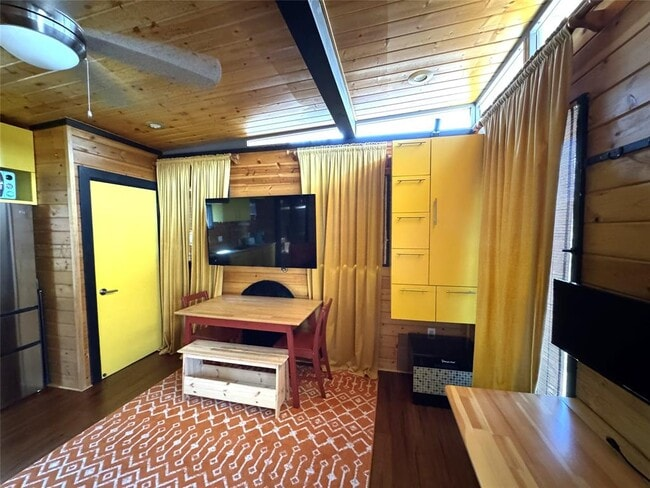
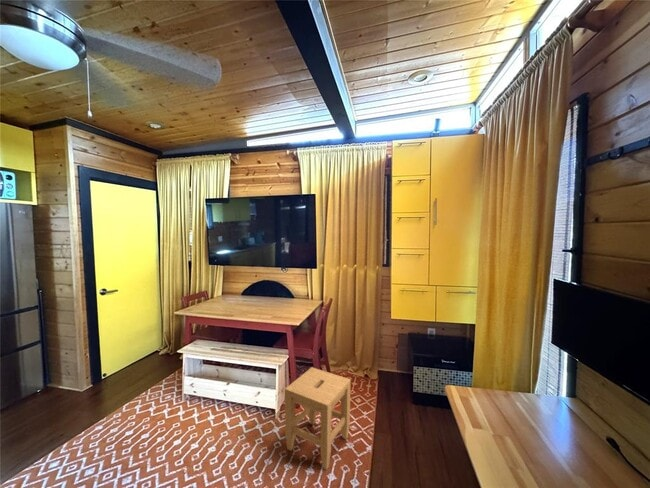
+ stool (319, 412)
